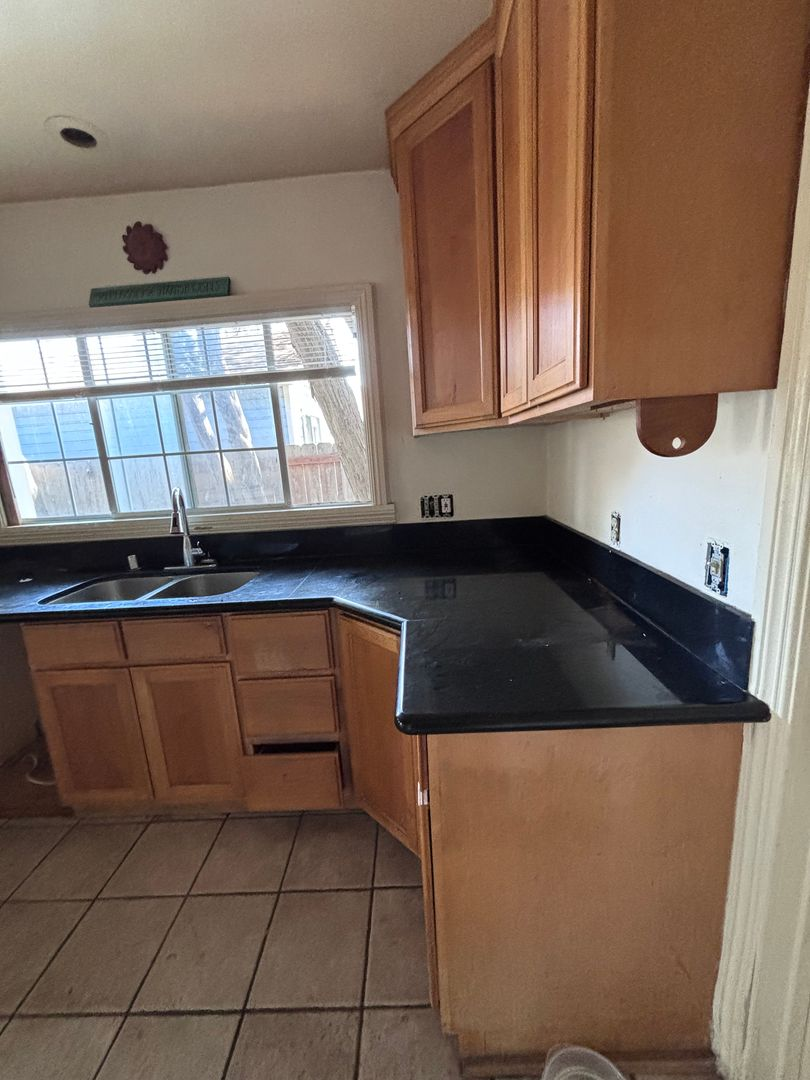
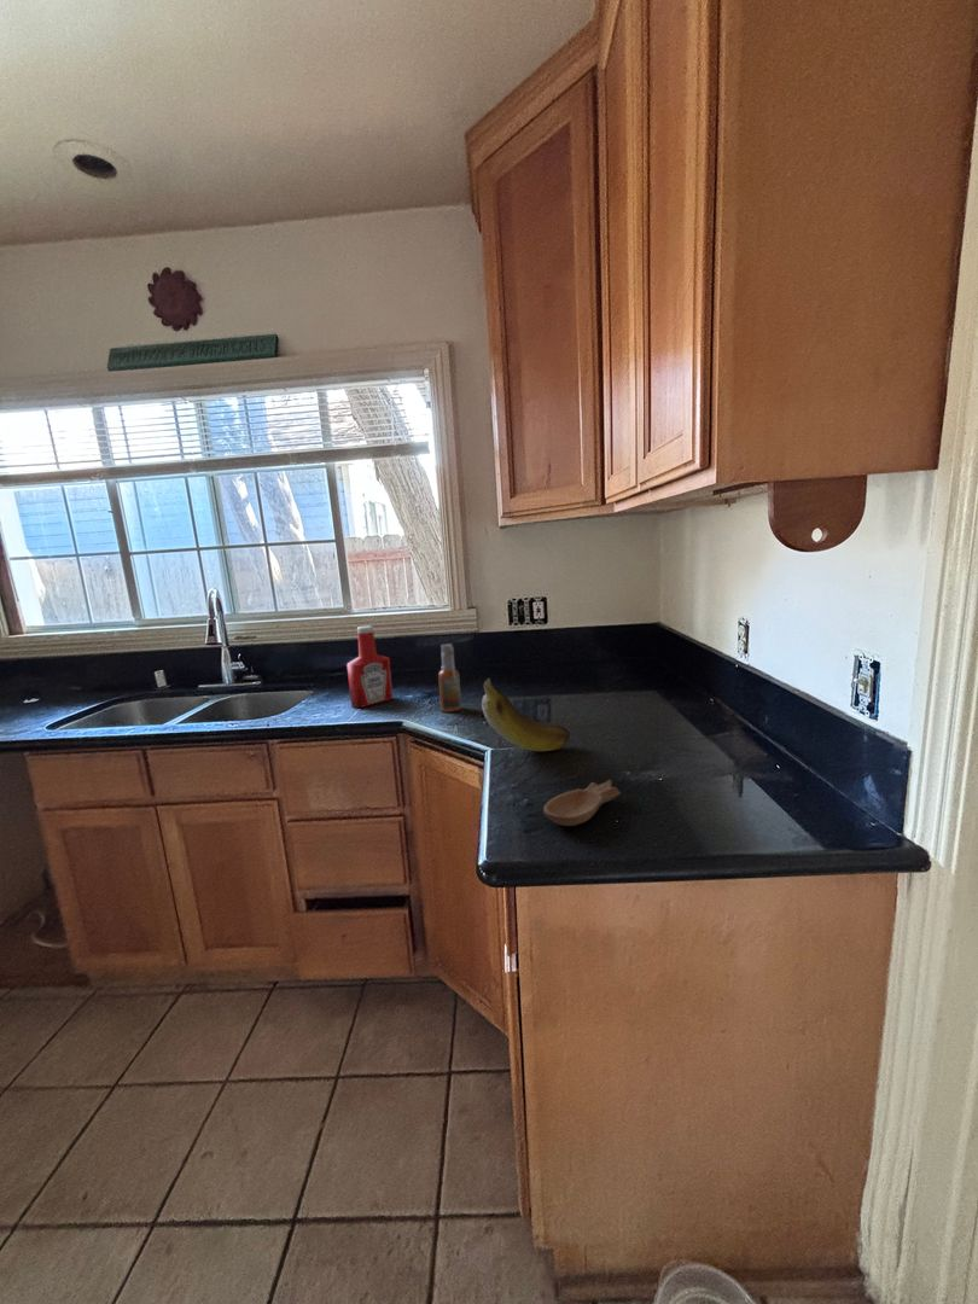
+ soap bottle (368, 664)
+ bowl (586, 803)
+ banana (523, 715)
+ spray bottle (449, 677)
